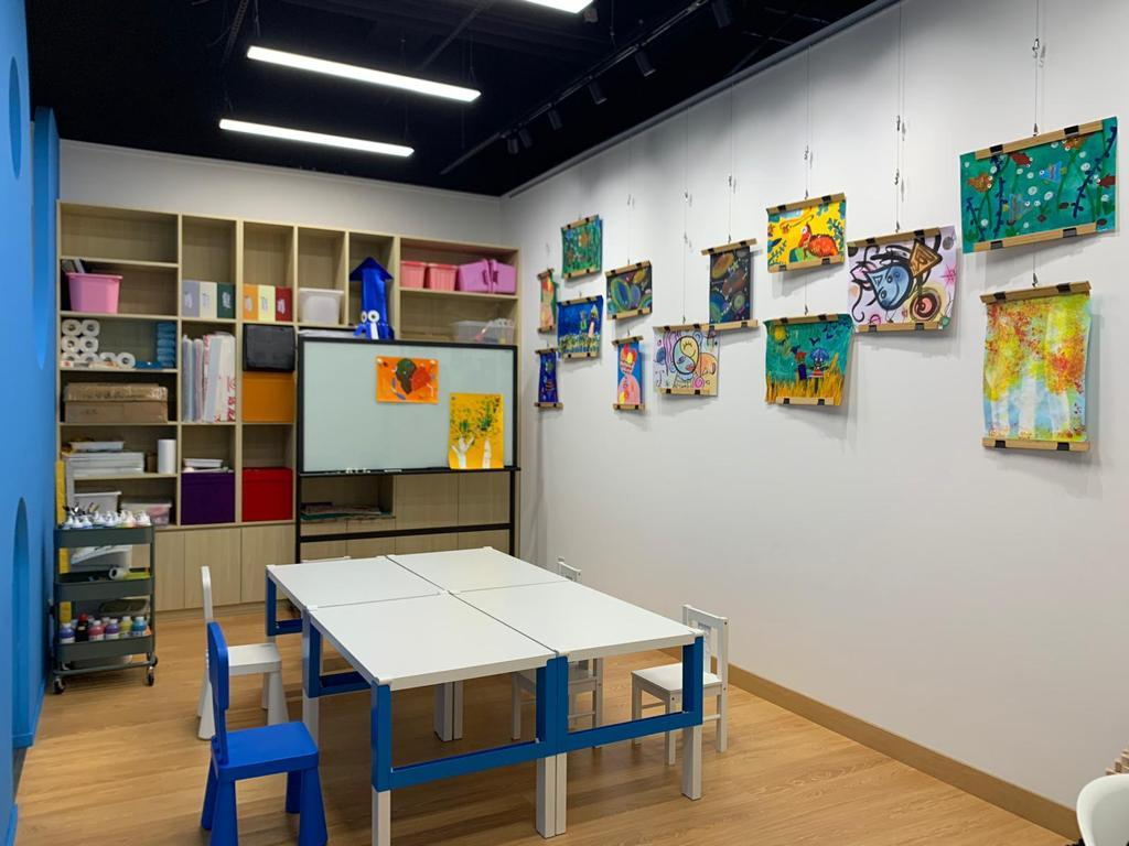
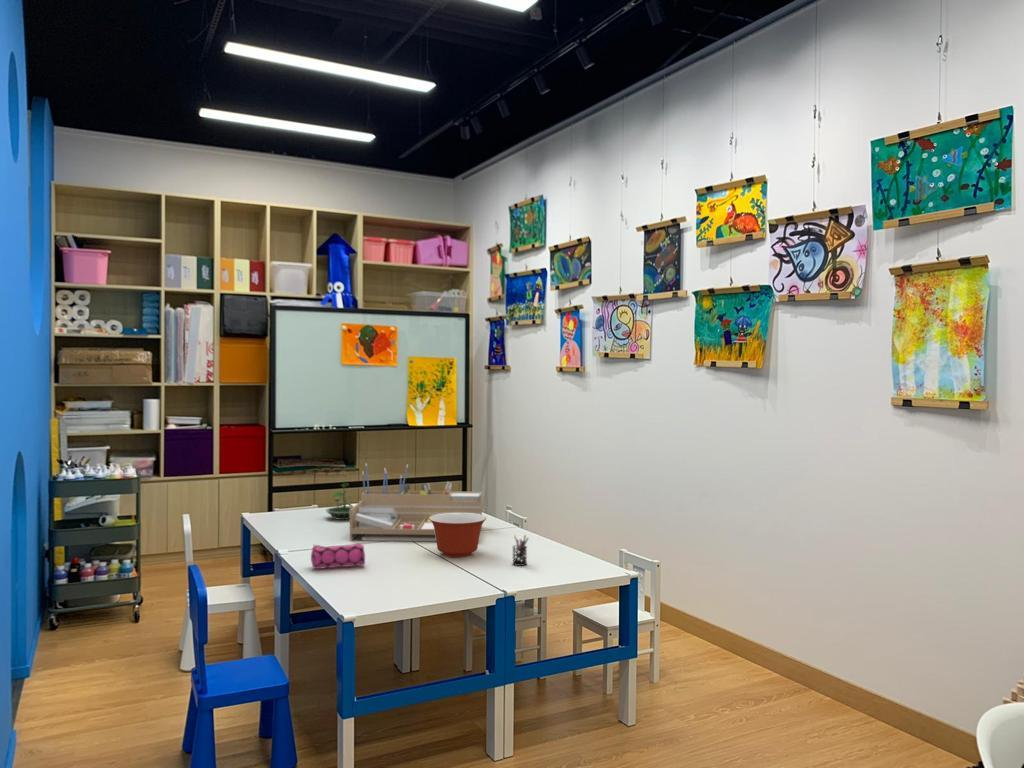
+ pen holder (521, 548)
+ terrarium (343, 489)
+ desk organizer (418, 500)
+ mixing bowl (457, 535)
+ pencil case (338, 554)
